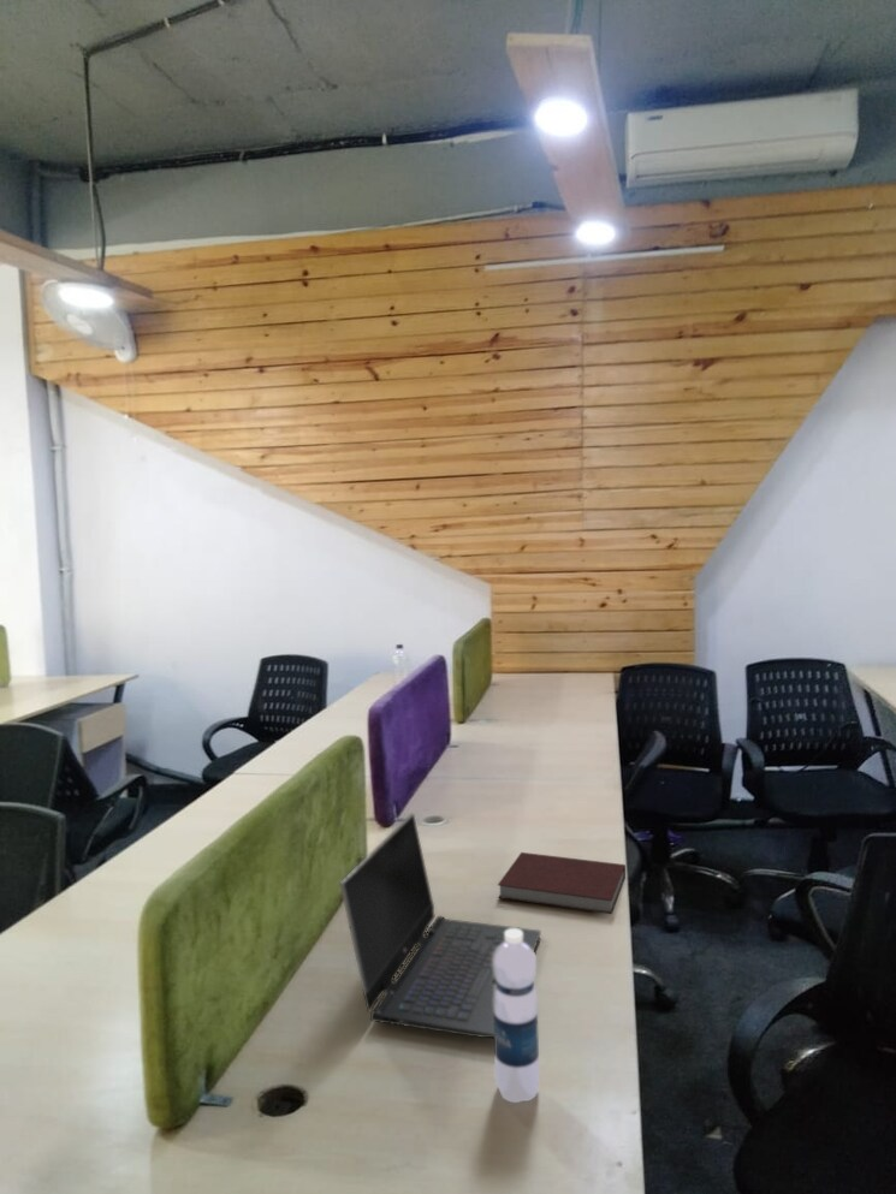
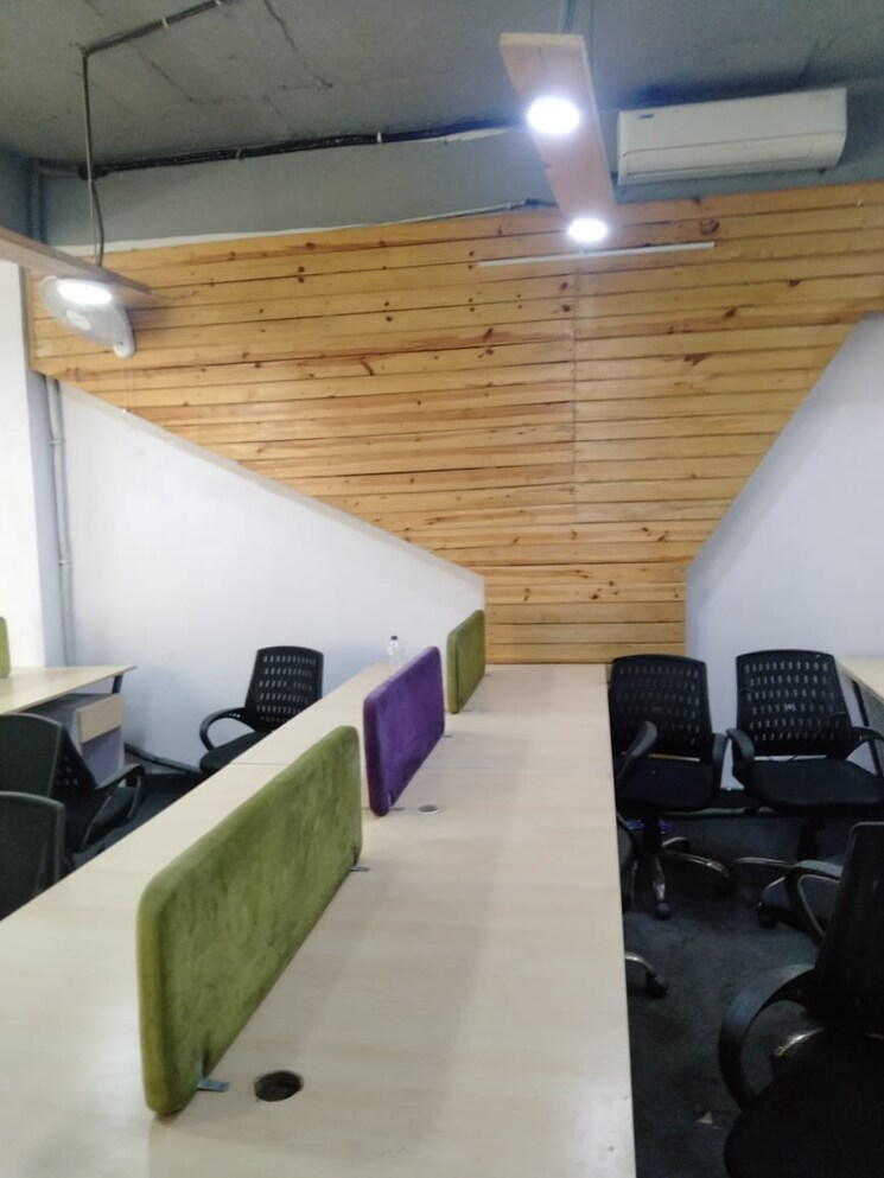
- water bottle (515, 1011)
- laptop computer (447, 919)
- notebook (563, 880)
